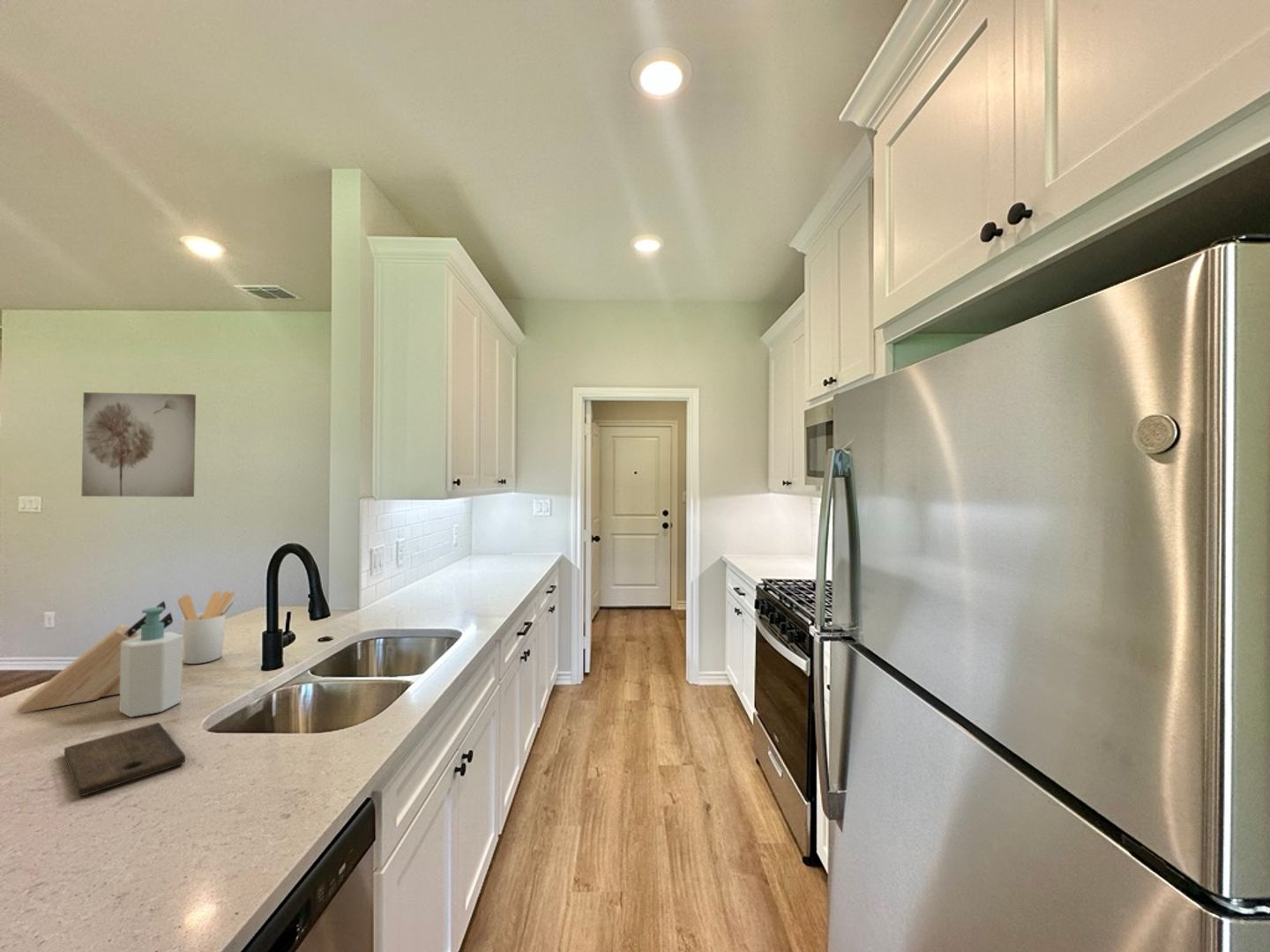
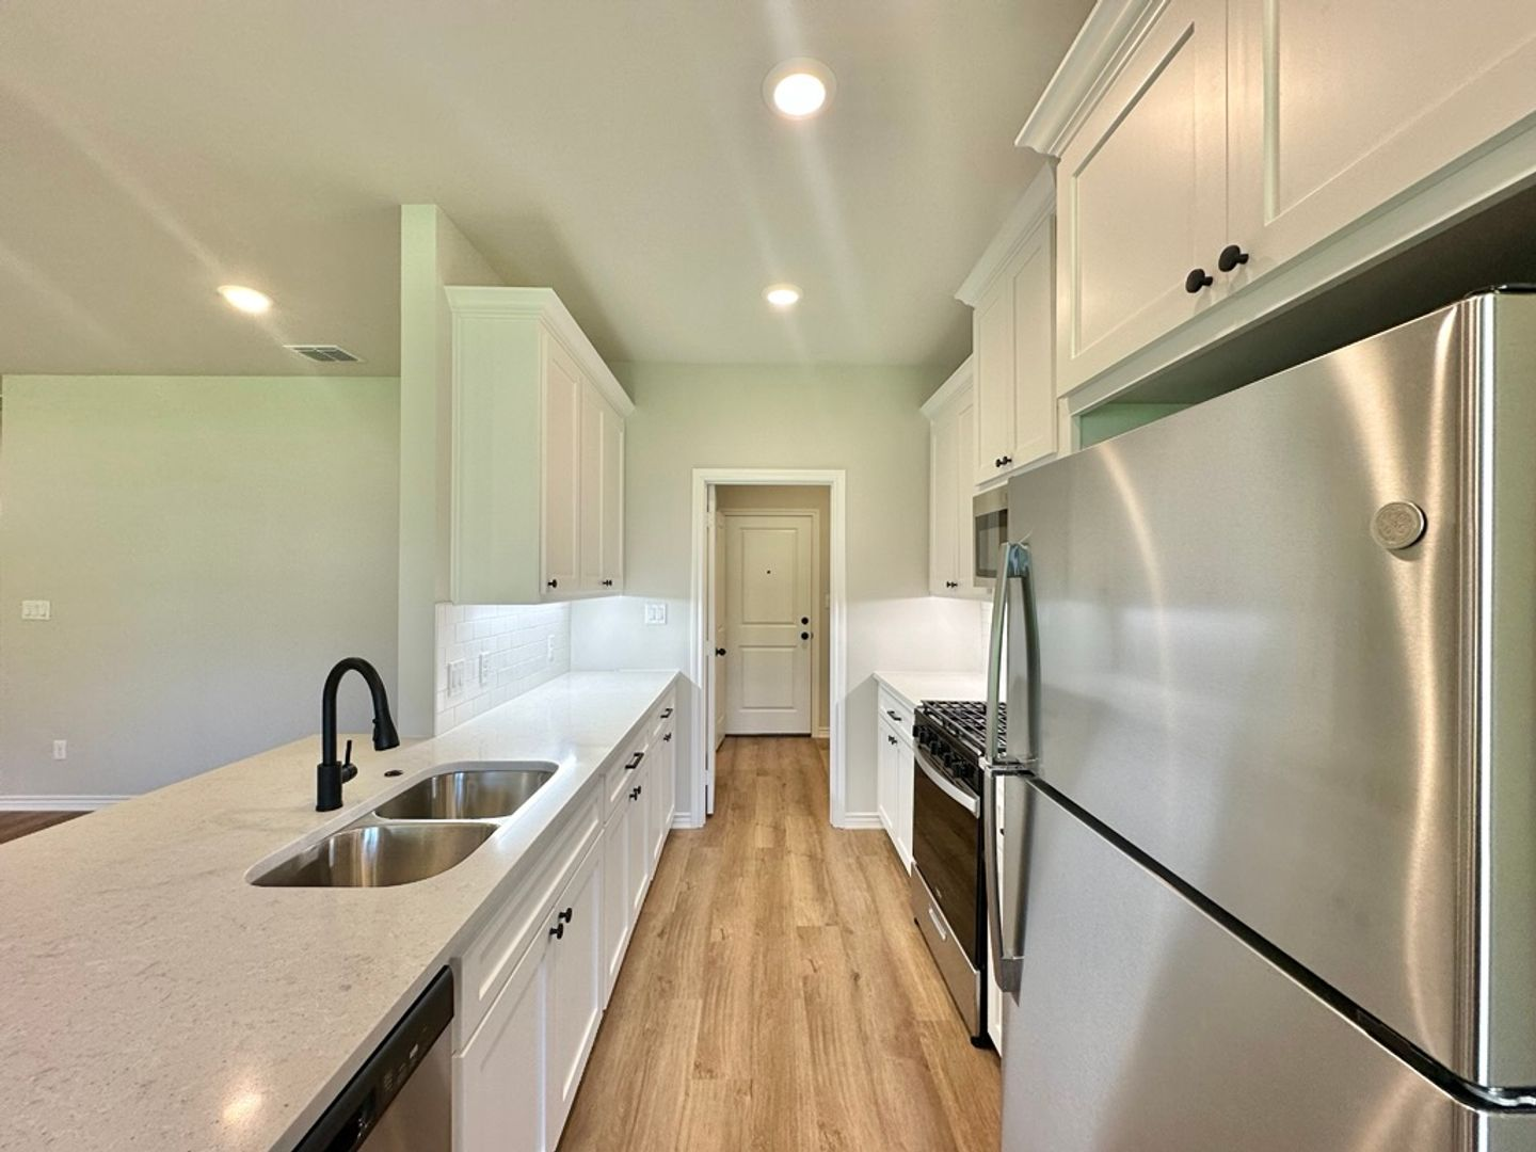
- knife block (102, 651)
- cutting board (123, 755)
- wall art (138, 444)
- soap bottle (152, 658)
- utensil holder (210, 624)
